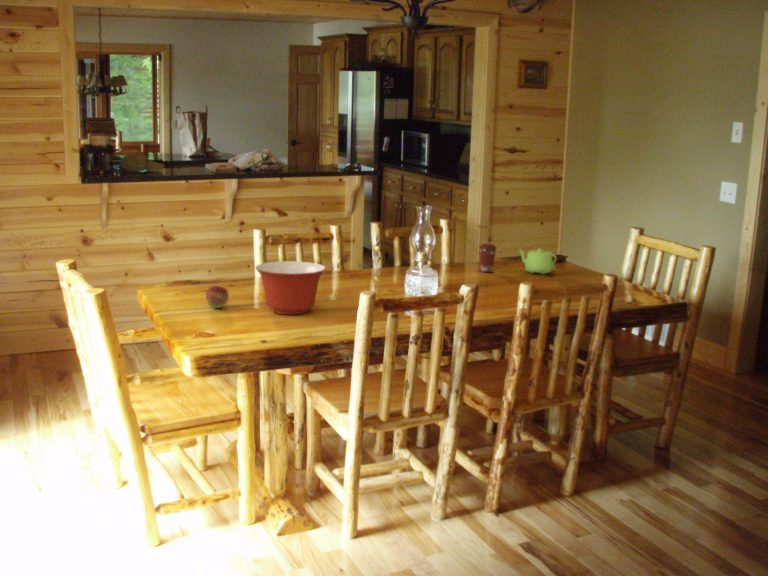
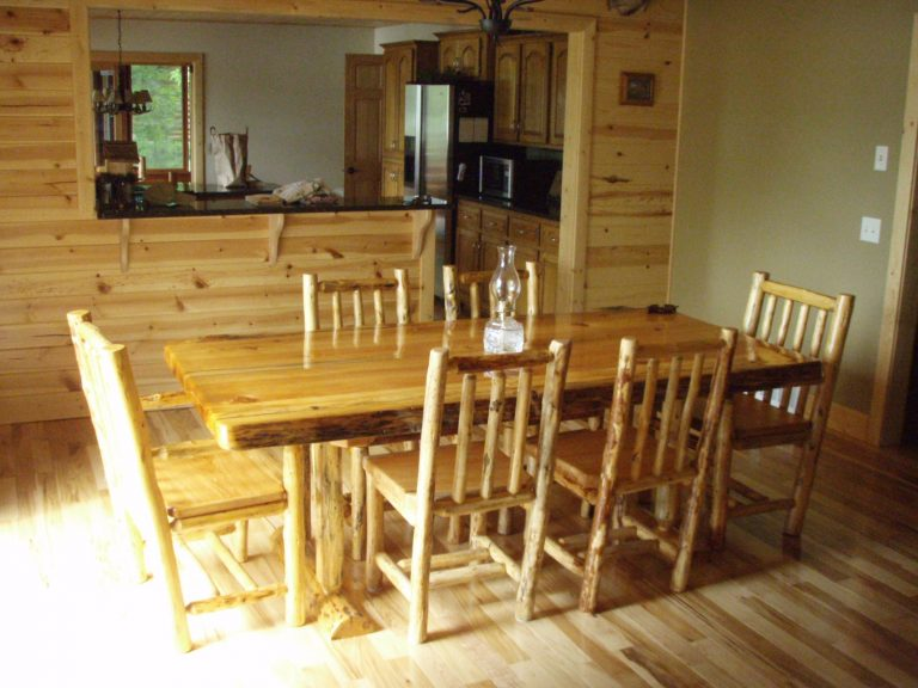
- coffee cup (487, 257)
- fruit (217, 296)
- mixing bowl (290, 288)
- teapot (536, 260)
